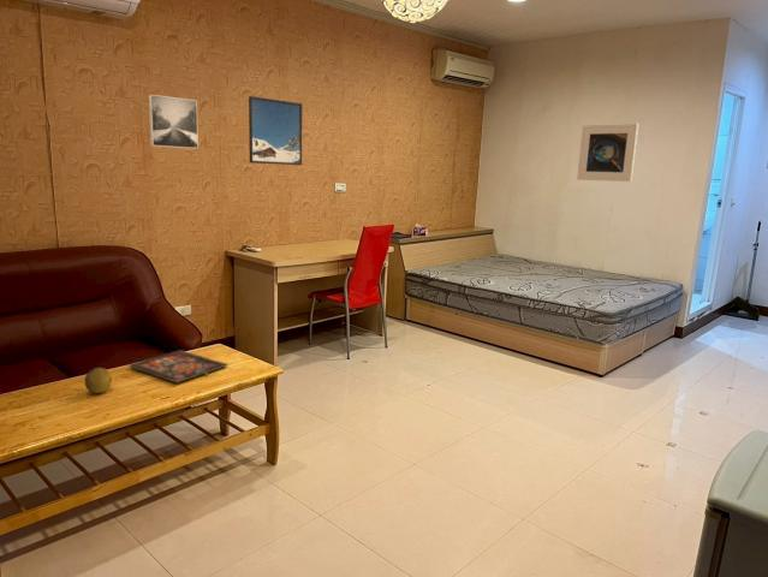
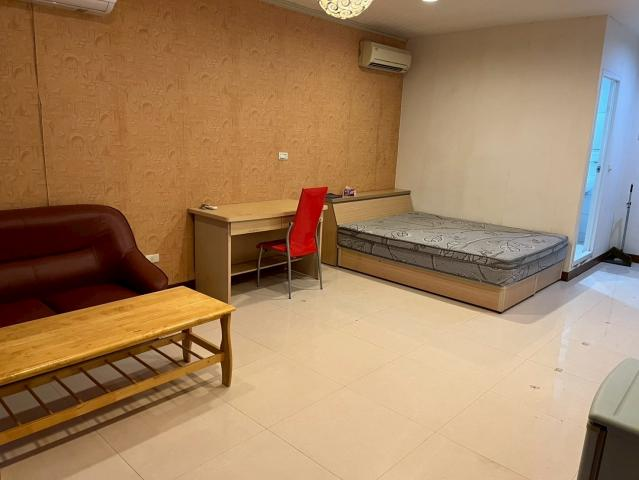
- board game (179, 365)
- fruit (97, 380)
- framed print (173, 123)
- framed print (276, 132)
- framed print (606, 153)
